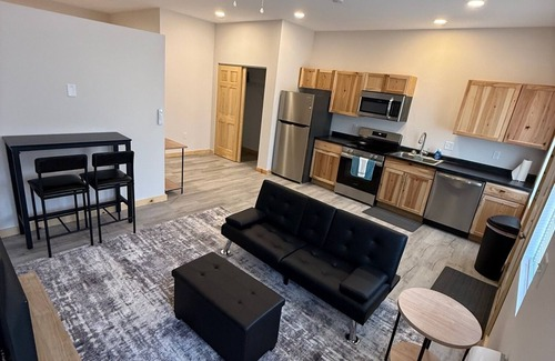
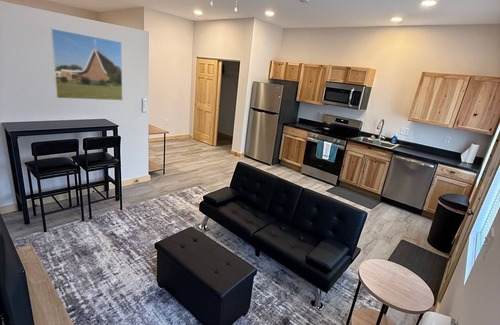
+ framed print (90, 68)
